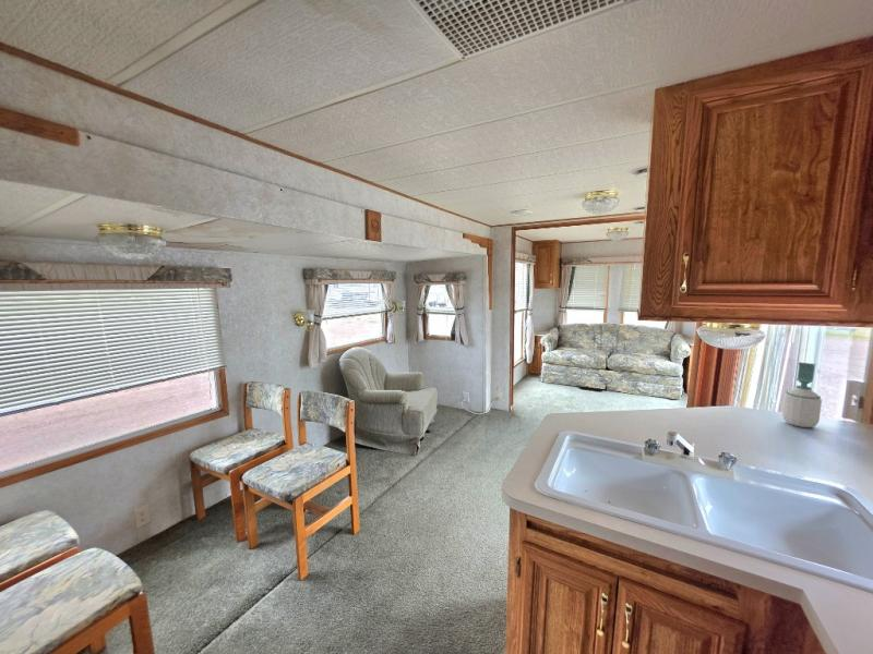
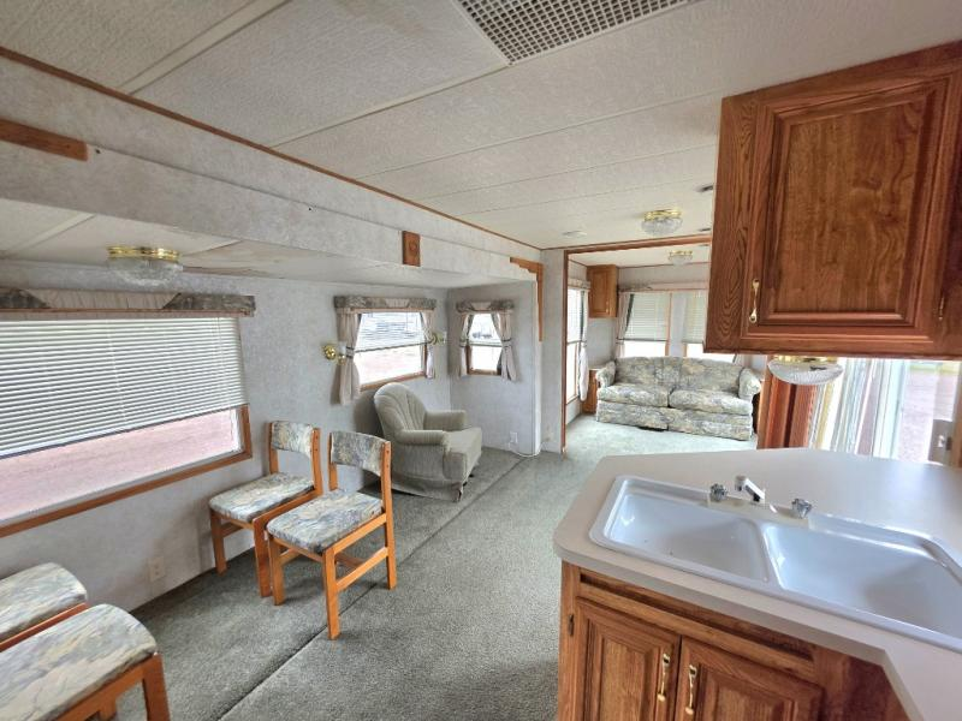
- soap bottle (802, 393)
